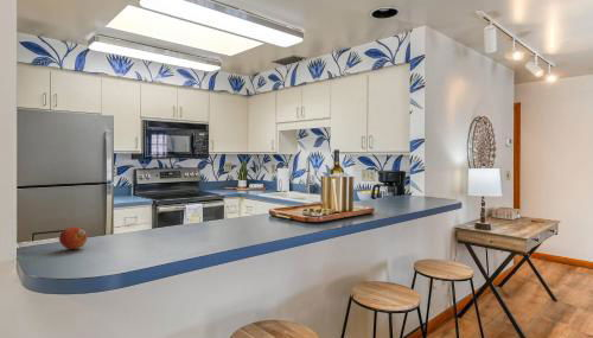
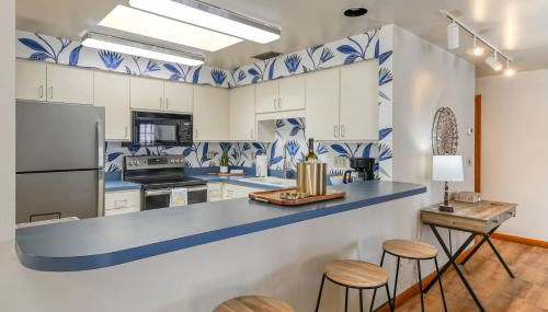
- fruit (74, 237)
